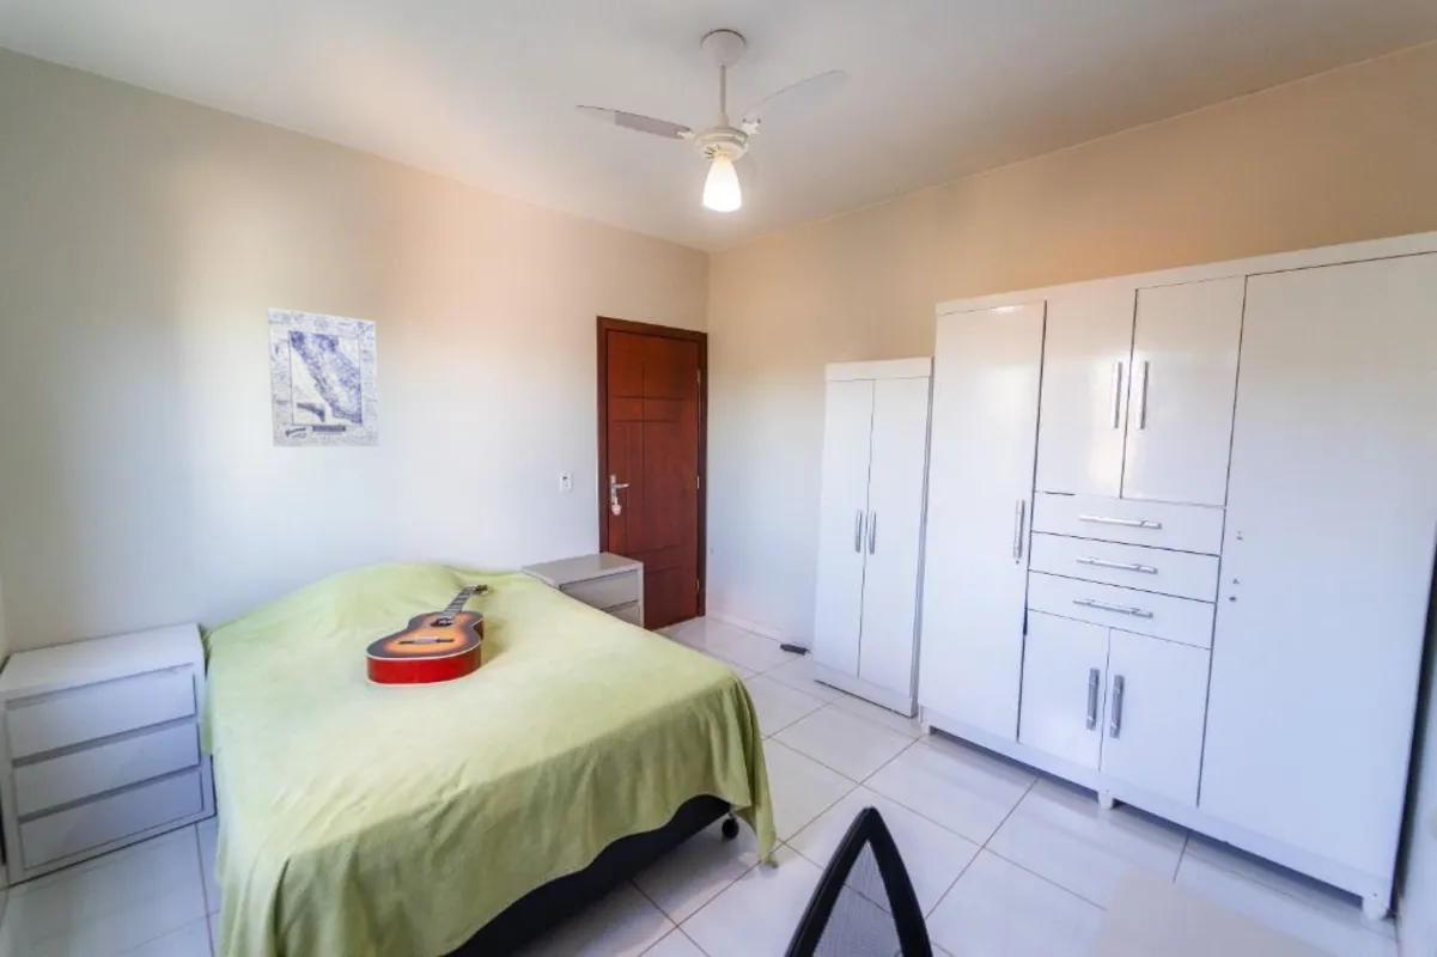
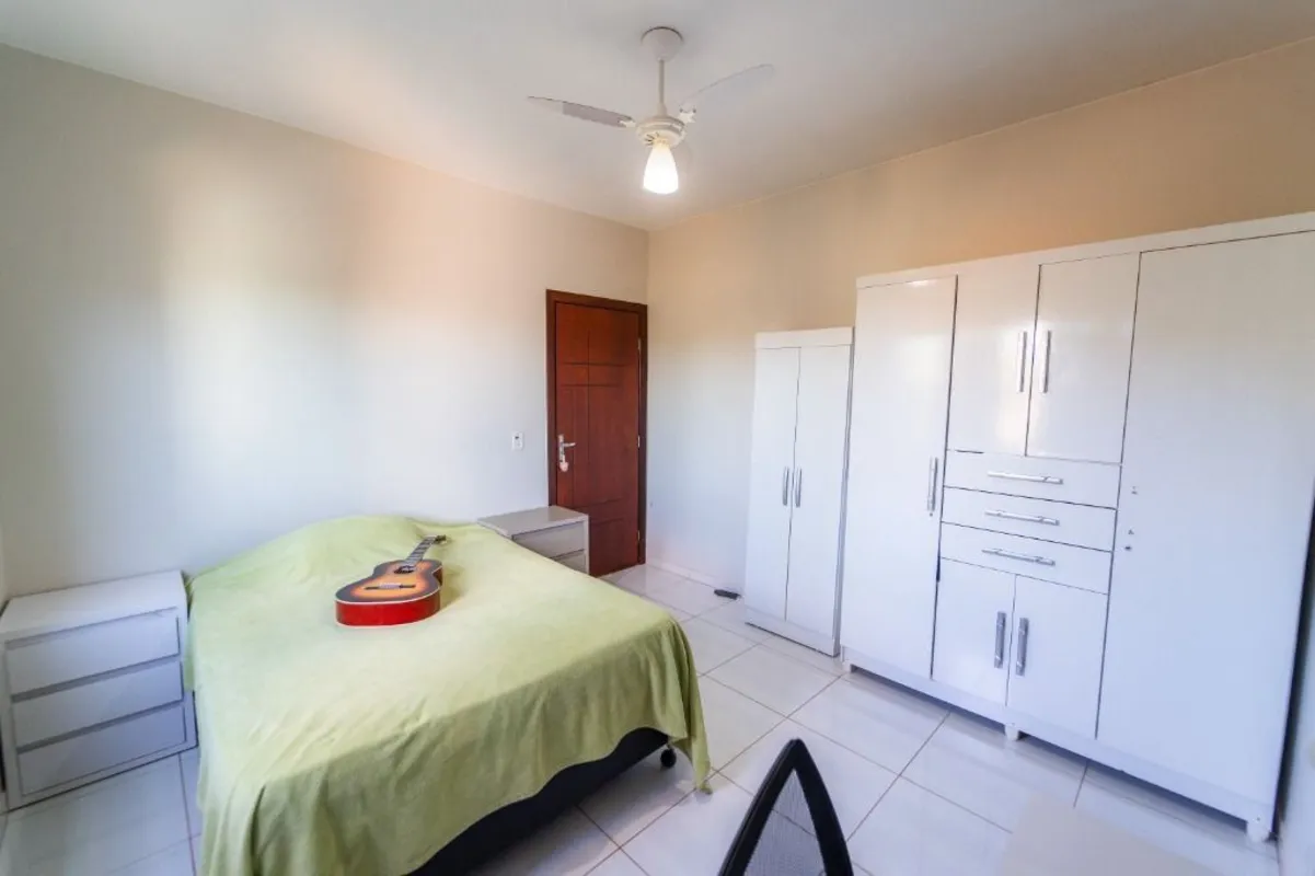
- wall art (325, 380)
